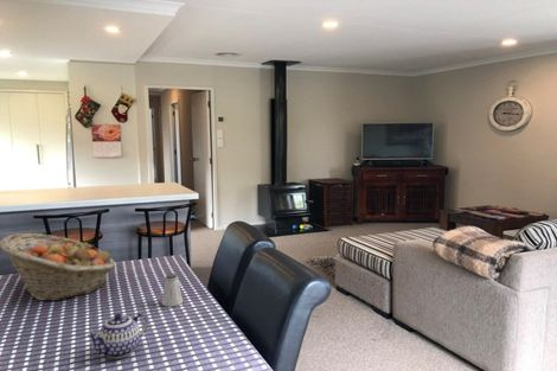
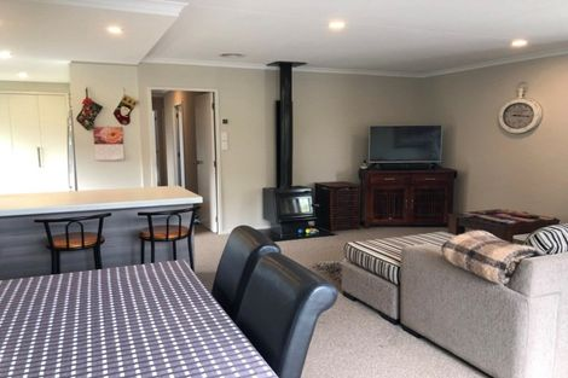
- saltshaker (172, 288)
- teapot (119, 332)
- fruit basket (60, 260)
